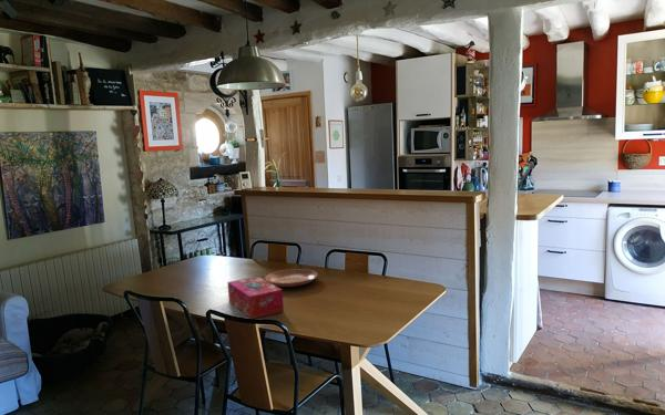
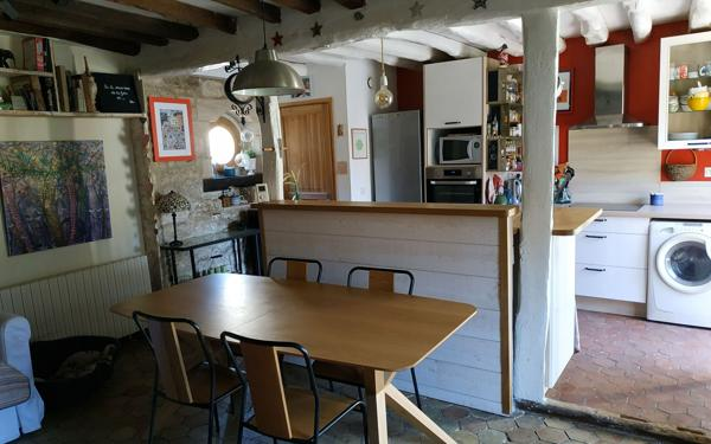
- tissue box (254, 295)
- bowl (291, 278)
